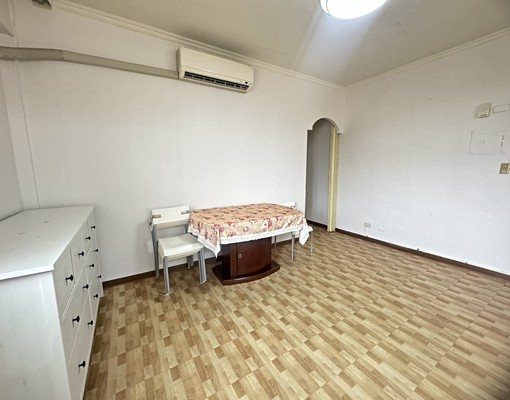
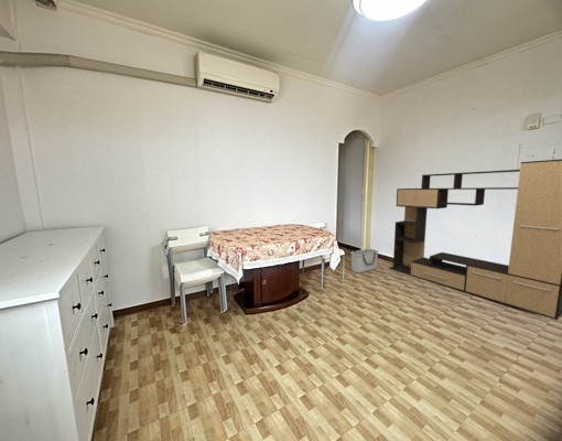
+ media console (463, 204)
+ storage bin (364, 260)
